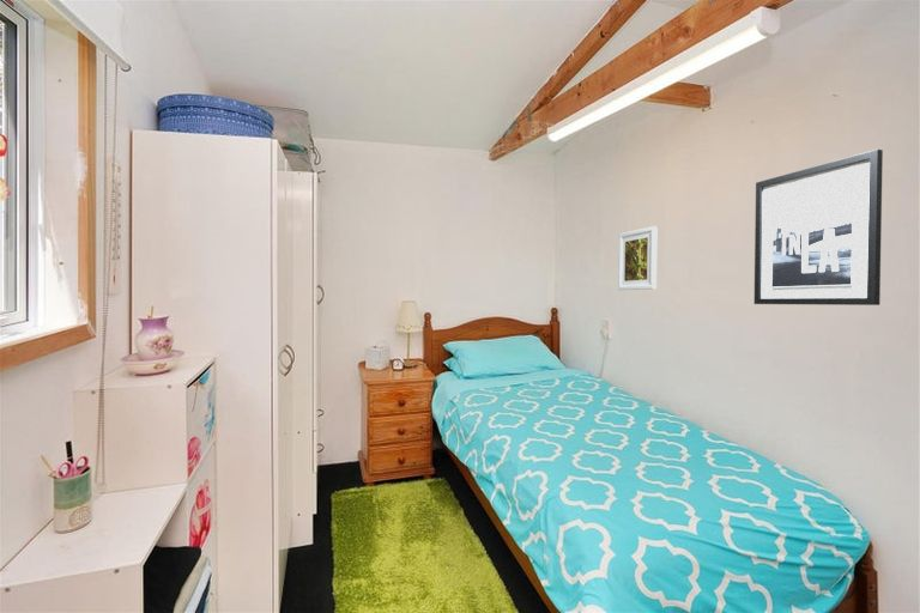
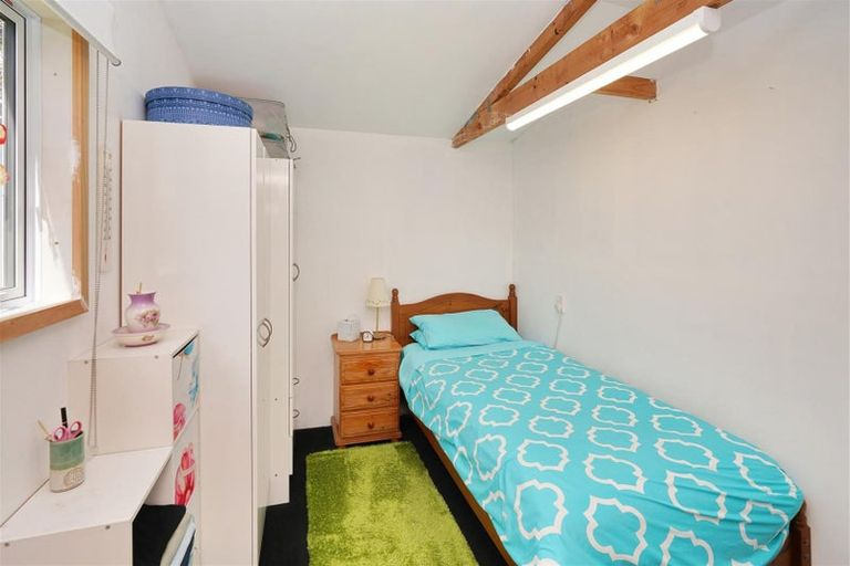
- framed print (636, 260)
- wall art (810, 236)
